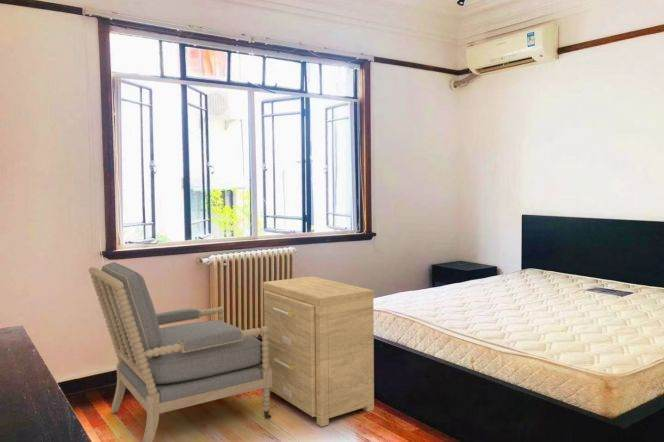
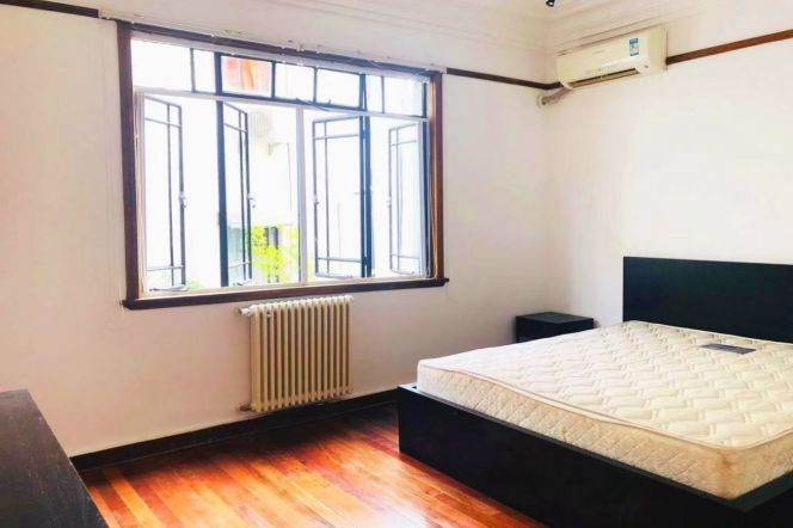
- armchair (179, 340)
- side table (312, 344)
